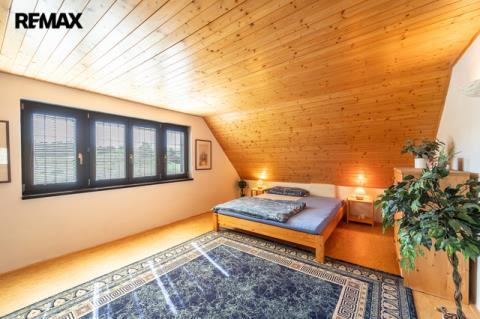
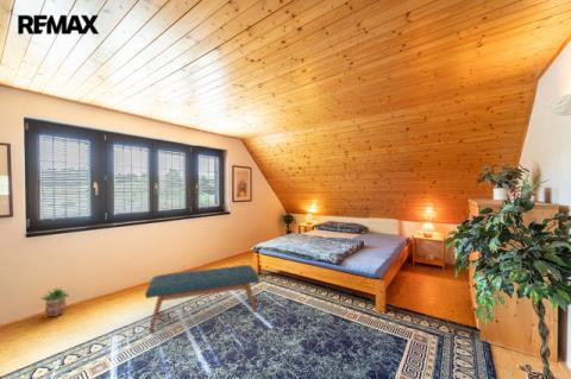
+ potted plant (55, 301)
+ bench (206, 292)
